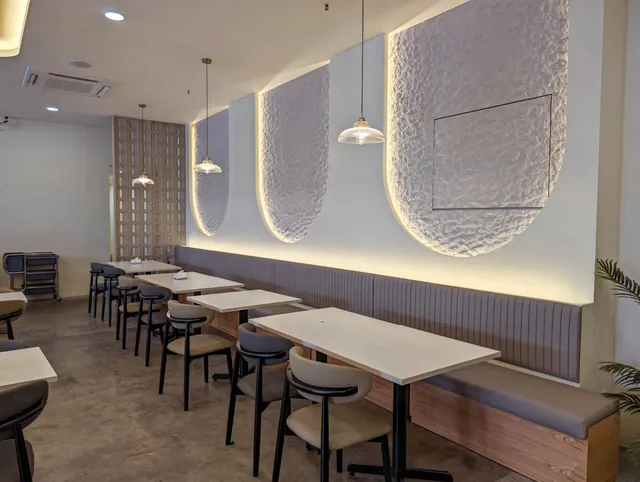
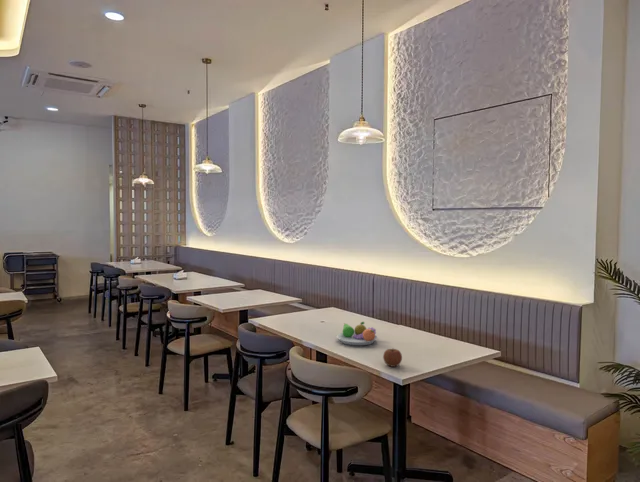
+ apple (392, 356)
+ fruit bowl (356, 332)
